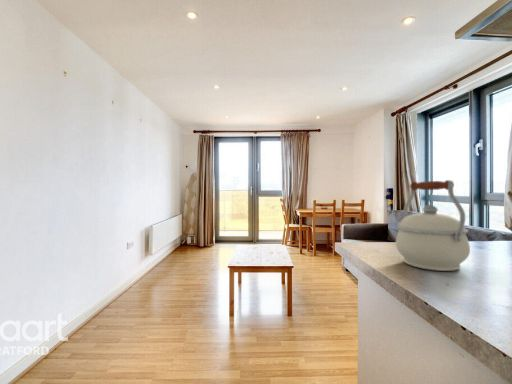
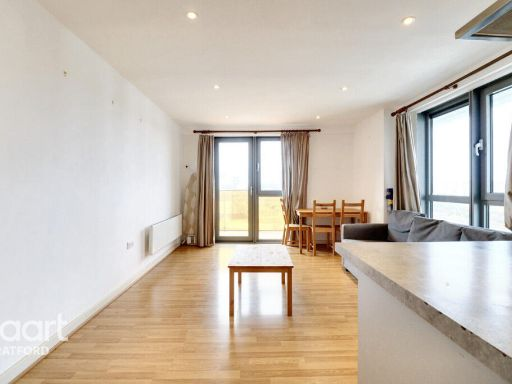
- kettle (426, 222)
